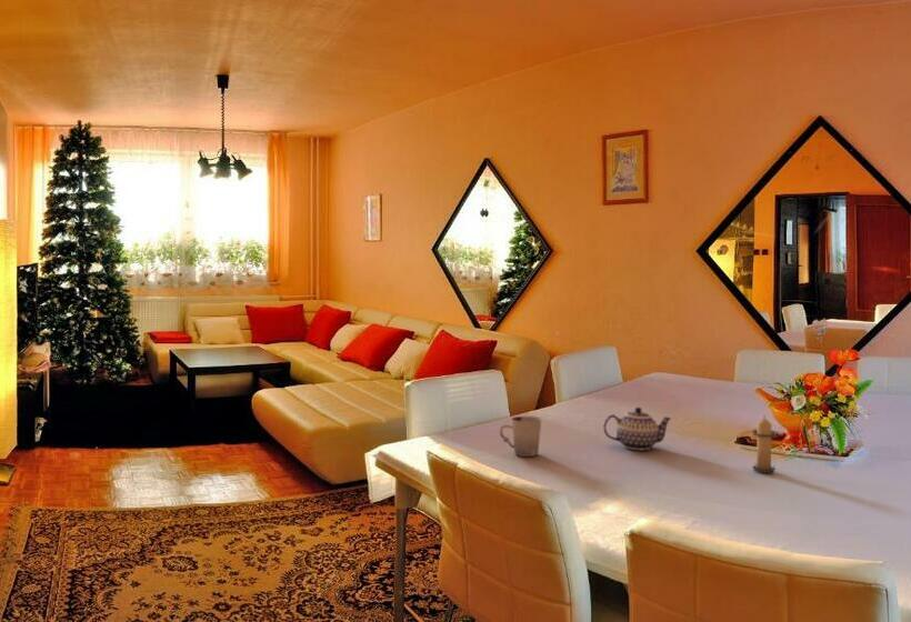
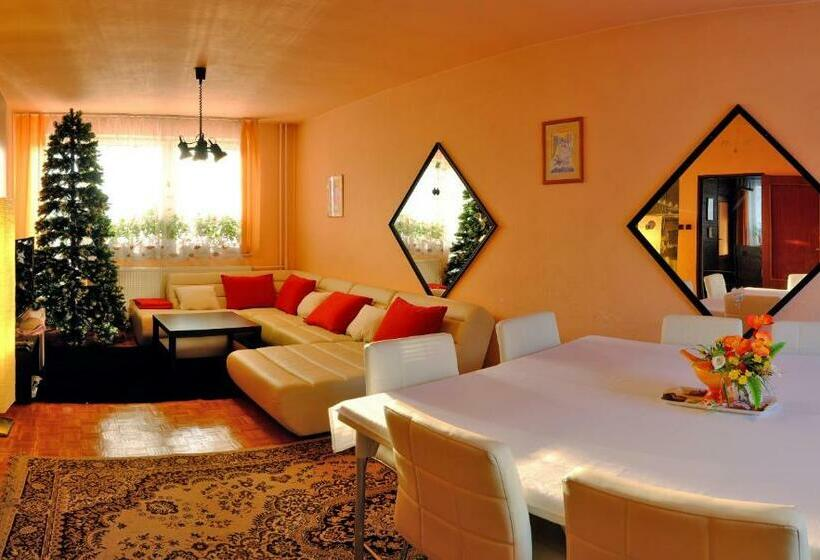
- teapot (637, 427)
- cup (520, 435)
- candle (763, 443)
